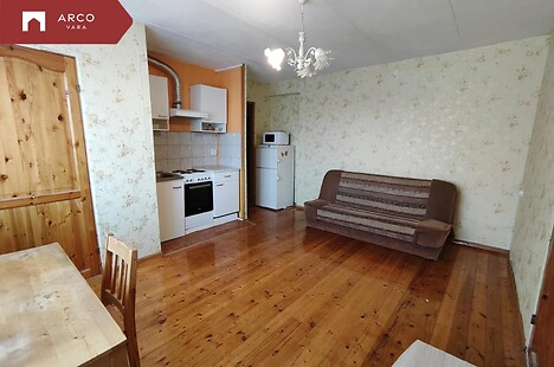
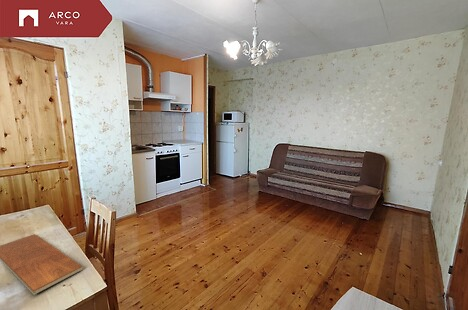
+ chopping board (35, 258)
